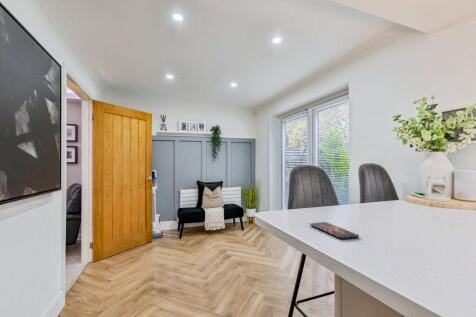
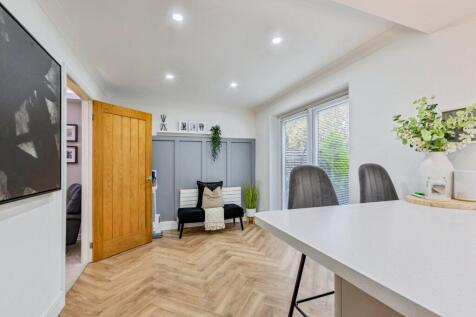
- smartphone (332, 229)
